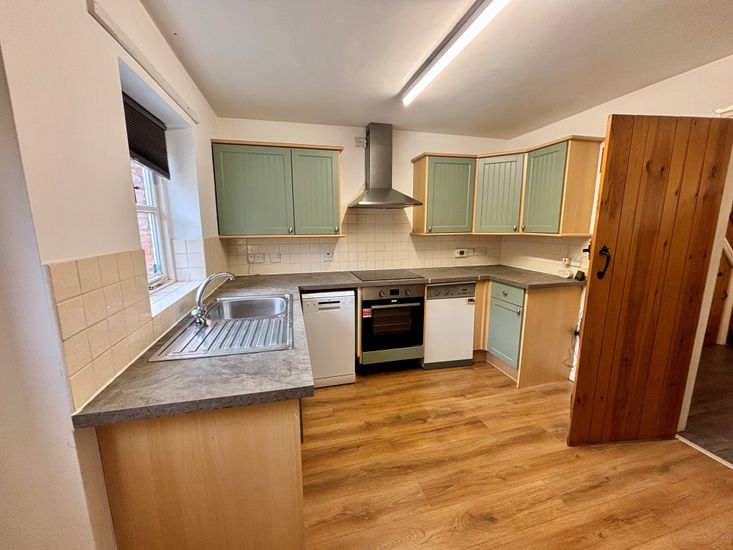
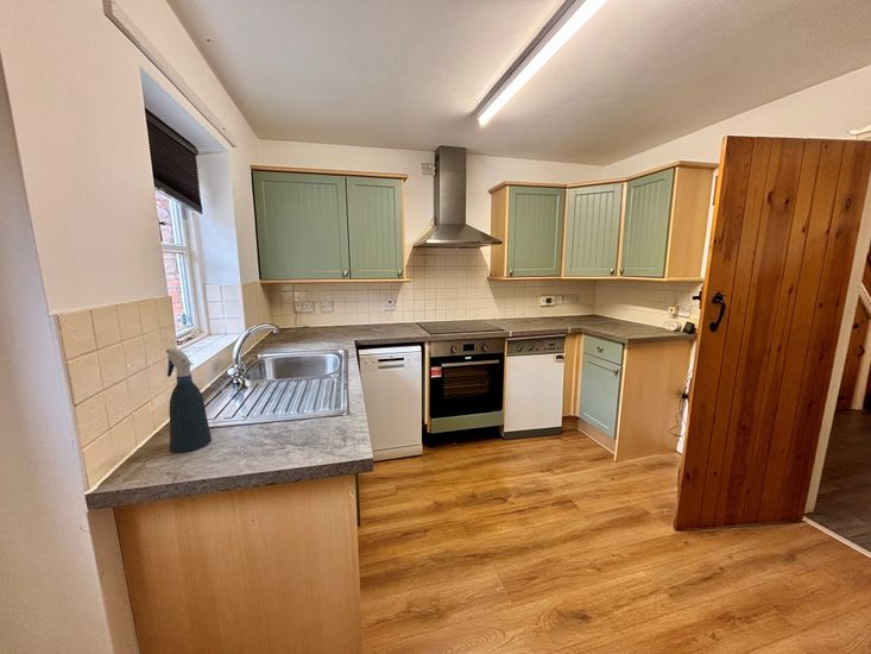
+ spray bottle (183, 397)
